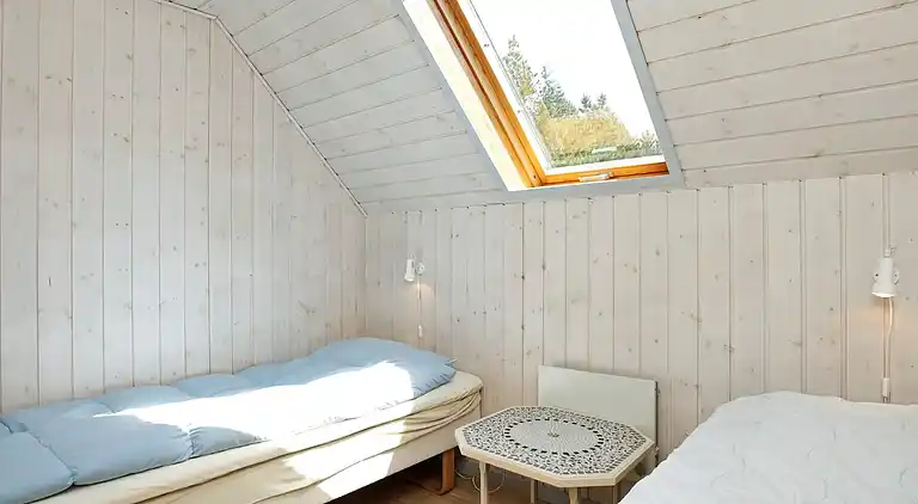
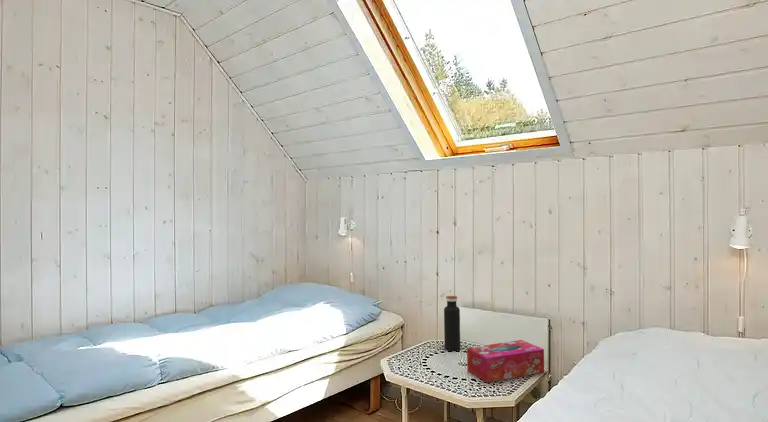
+ tissue box (505, 359)
+ water bottle (452, 322)
